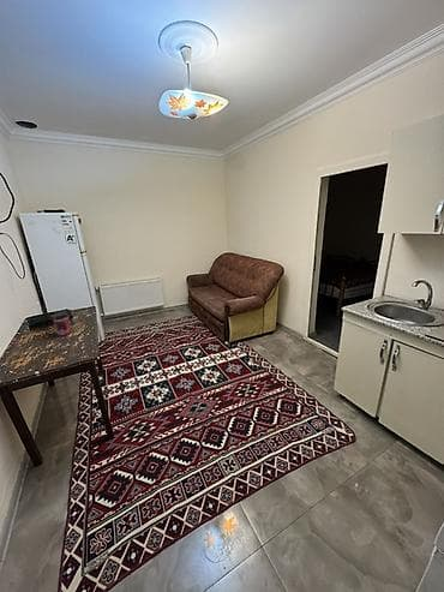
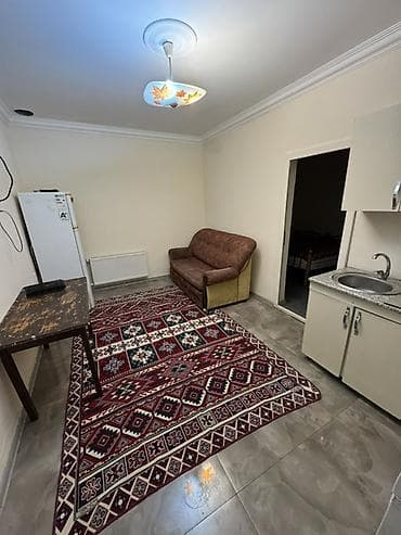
- jar (62, 323)
